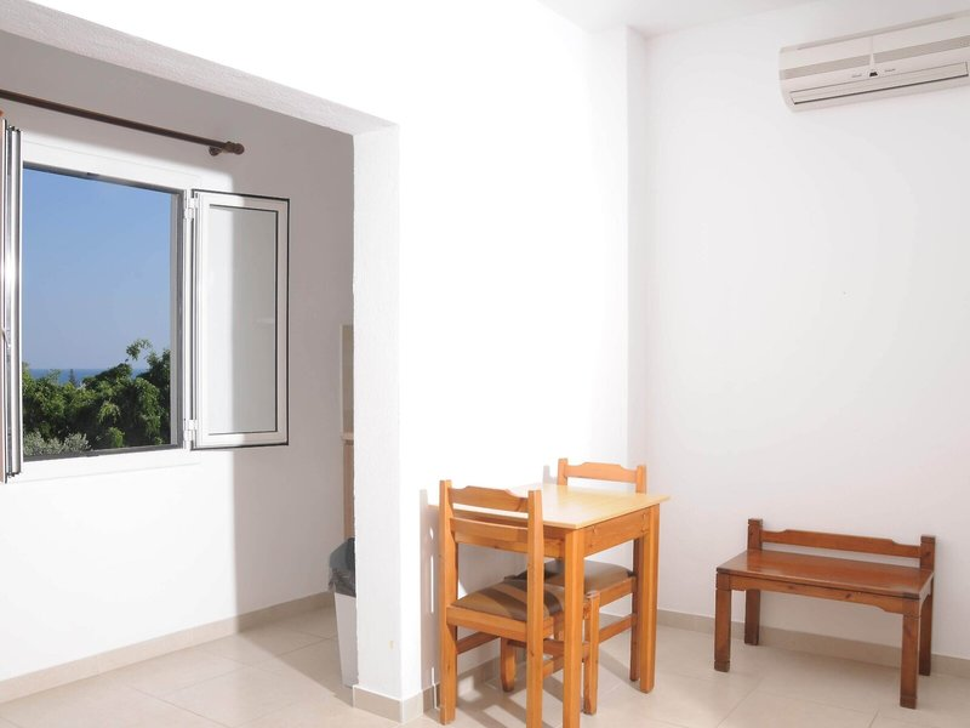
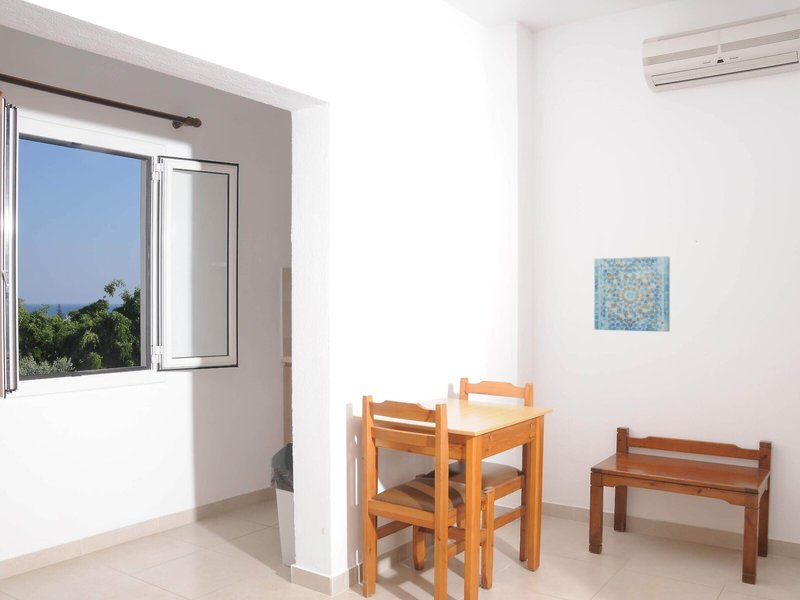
+ wall art (631, 294)
